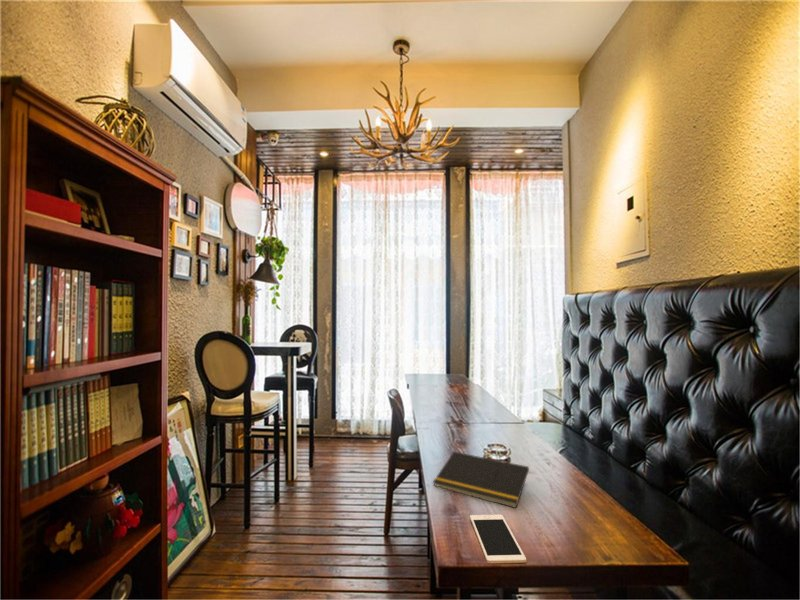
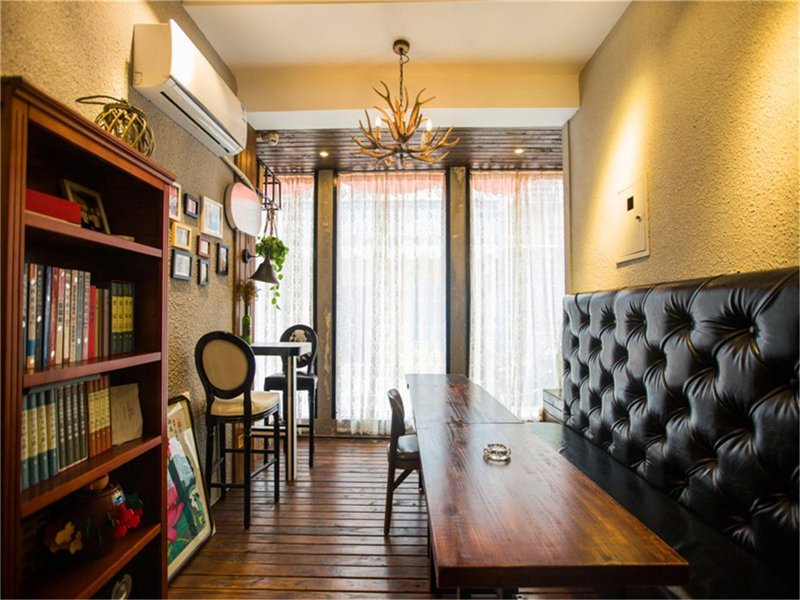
- cell phone (495, 536)
- notepad (481, 476)
